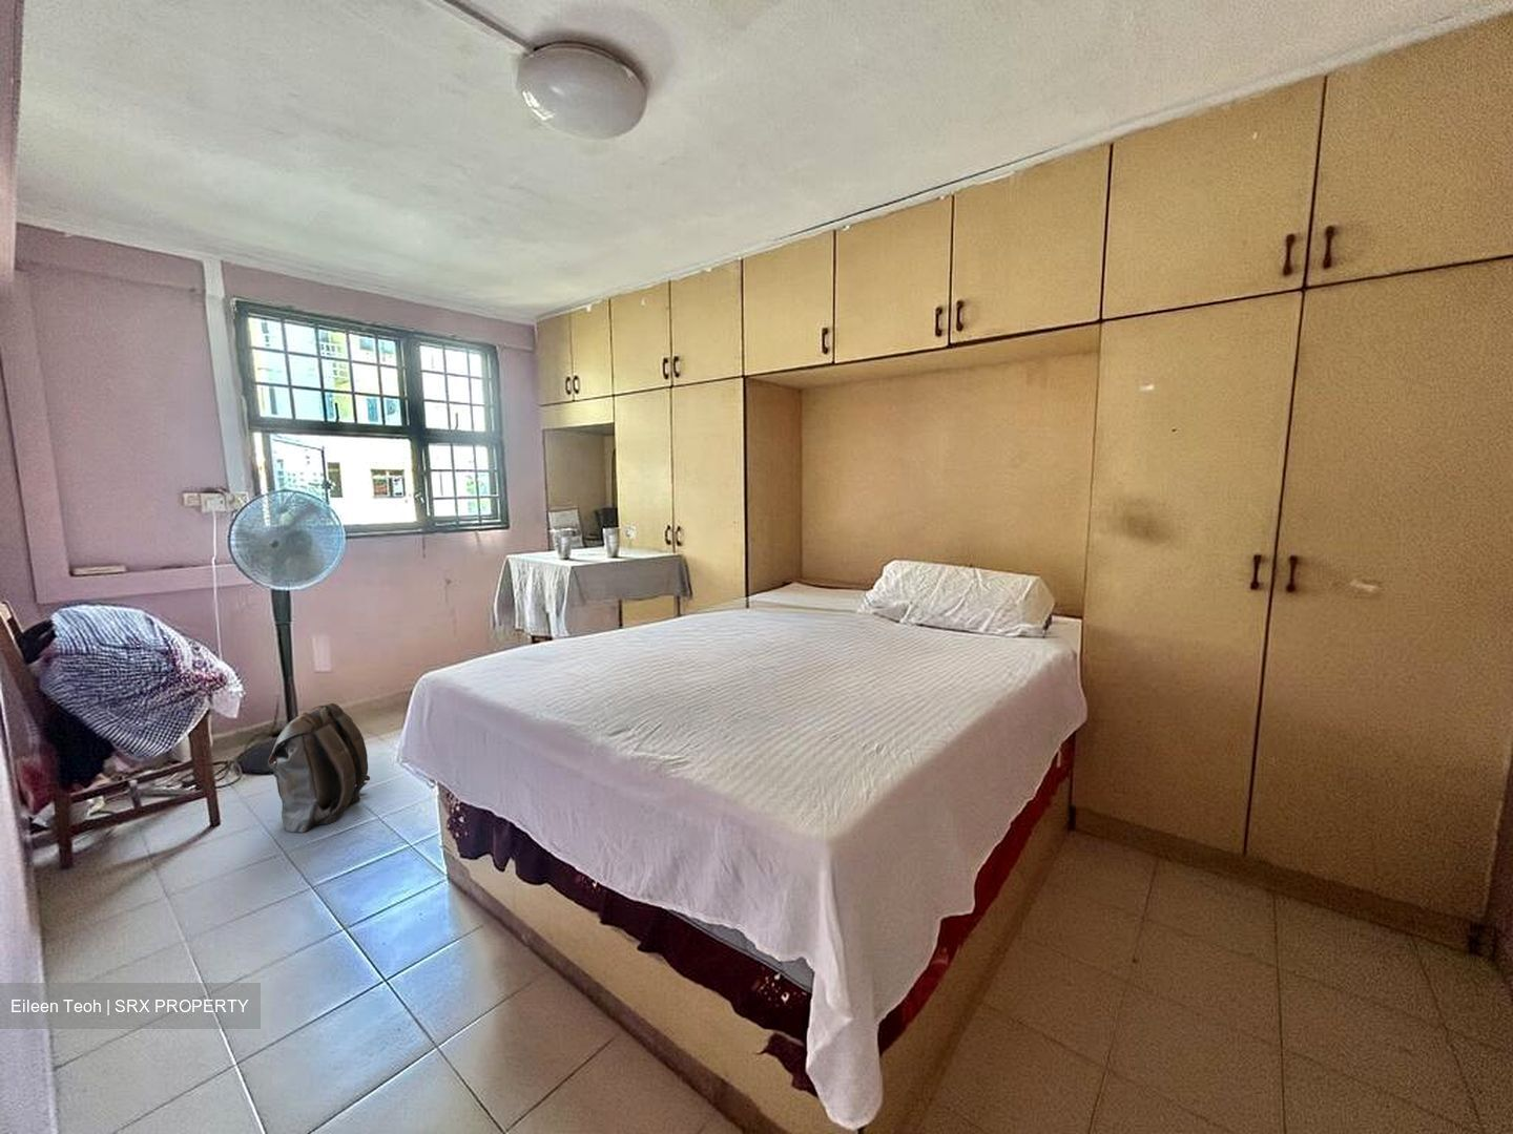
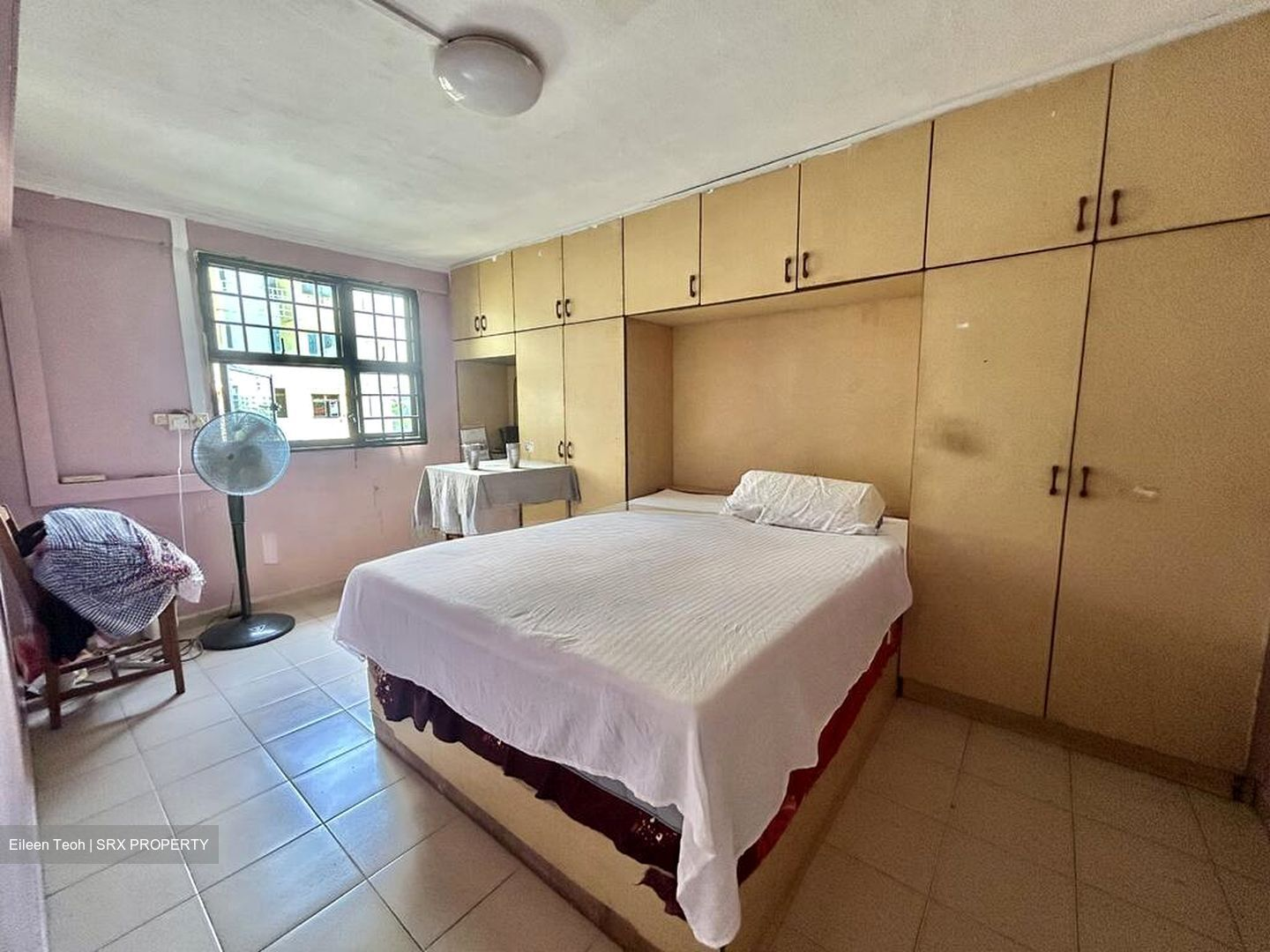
- backpack (322, 758)
